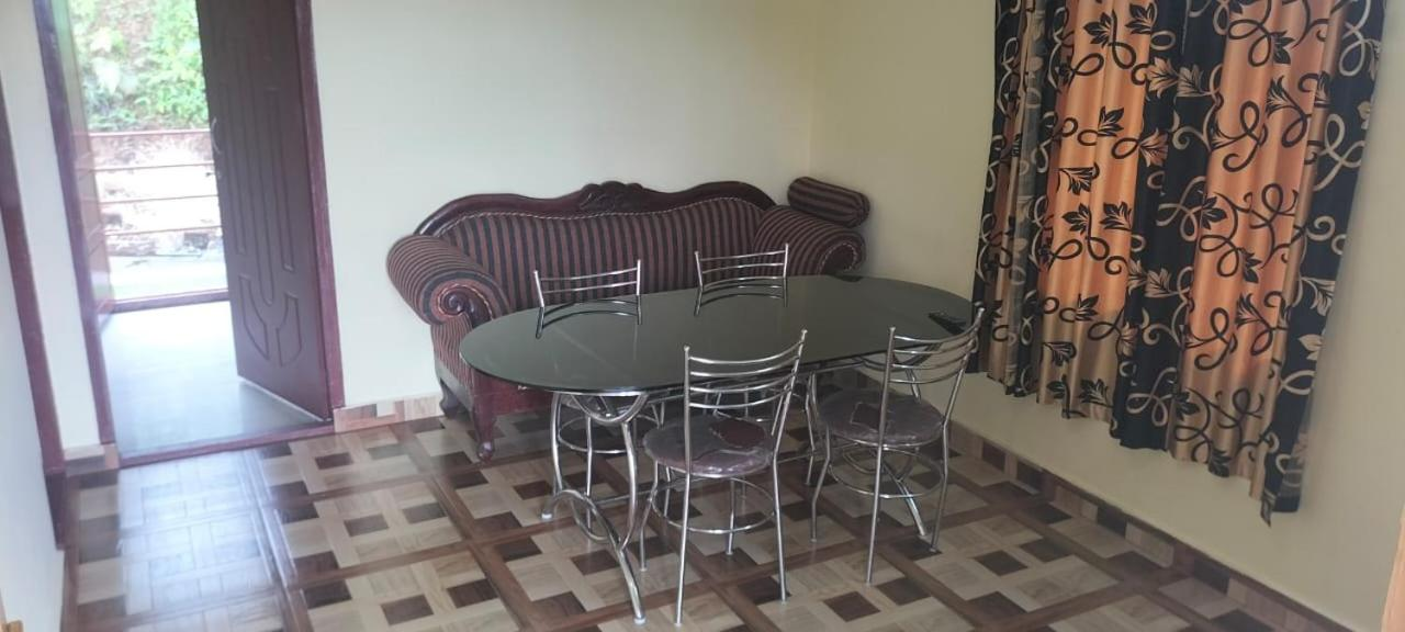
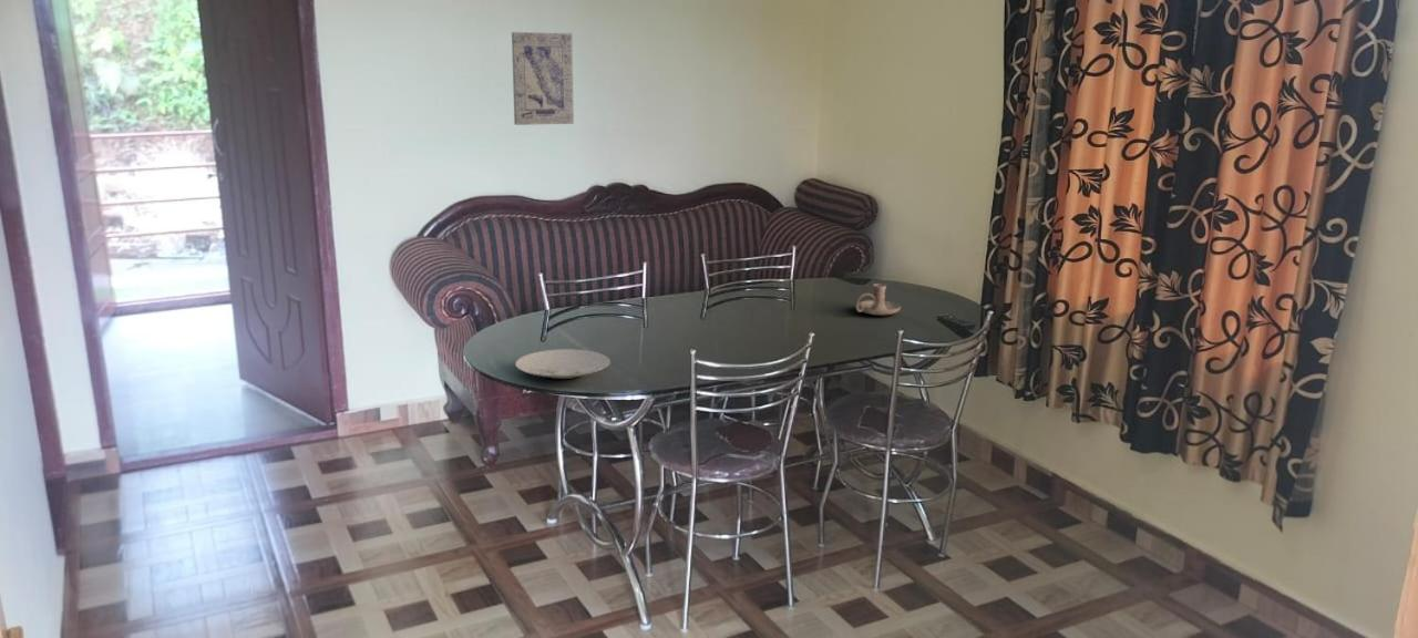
+ plate (563, 368)
+ candle holder (875, 299)
+ wall art (543, 79)
